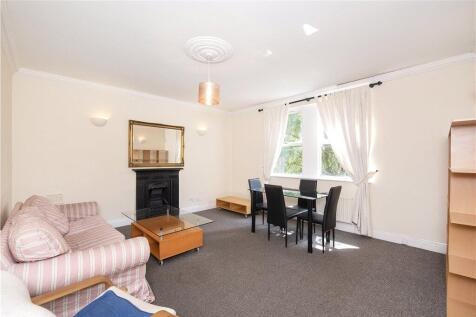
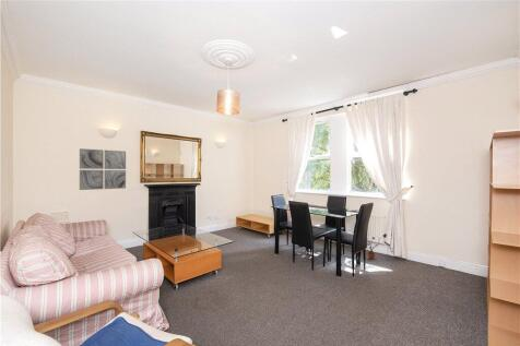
+ potted plant (374, 247)
+ wall art (103, 168)
